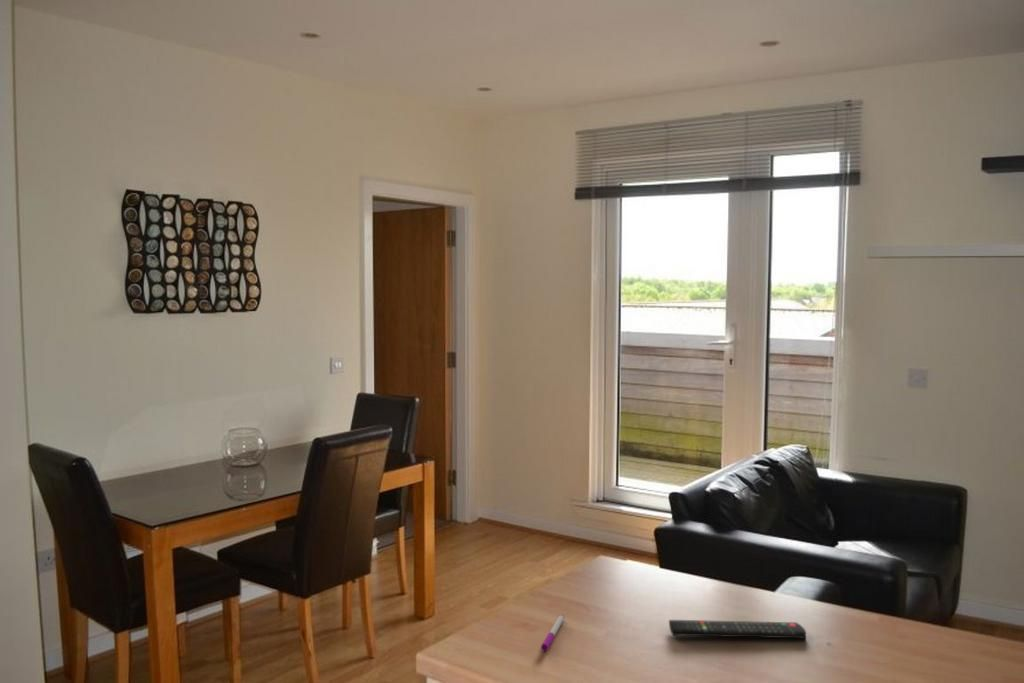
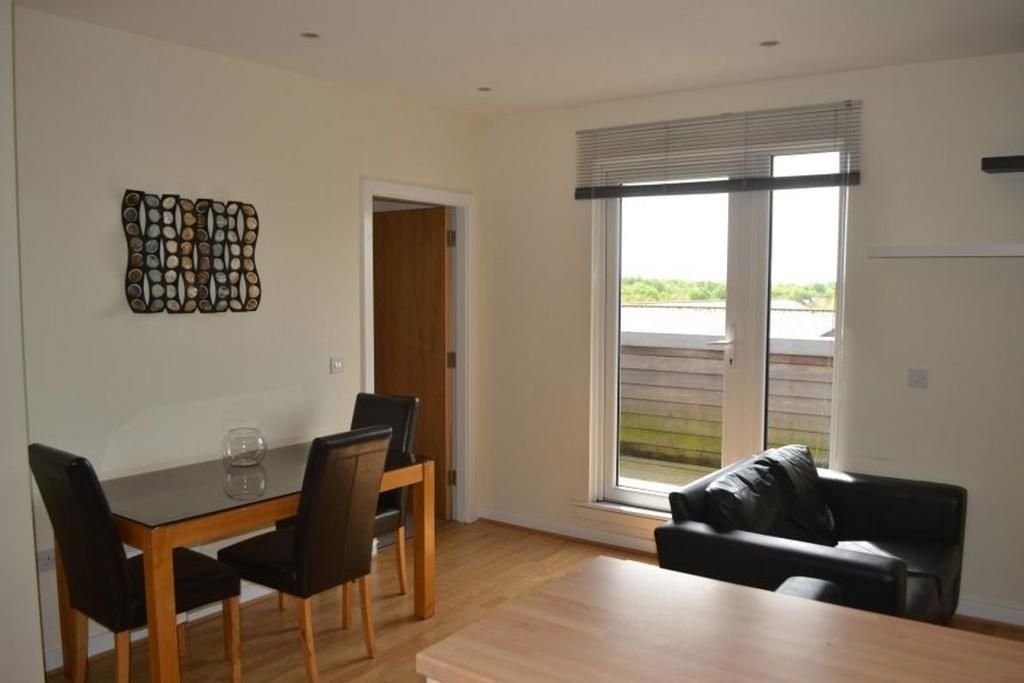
- pen (553, 631)
- remote control (737, 630)
